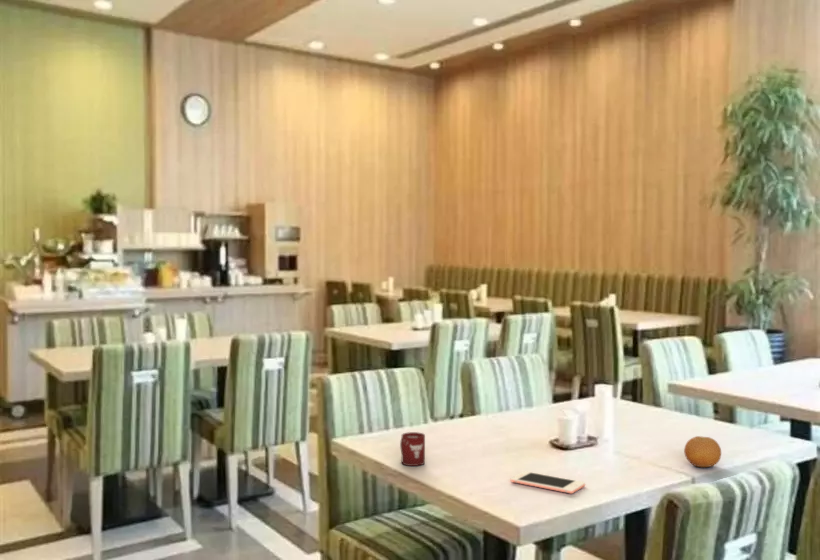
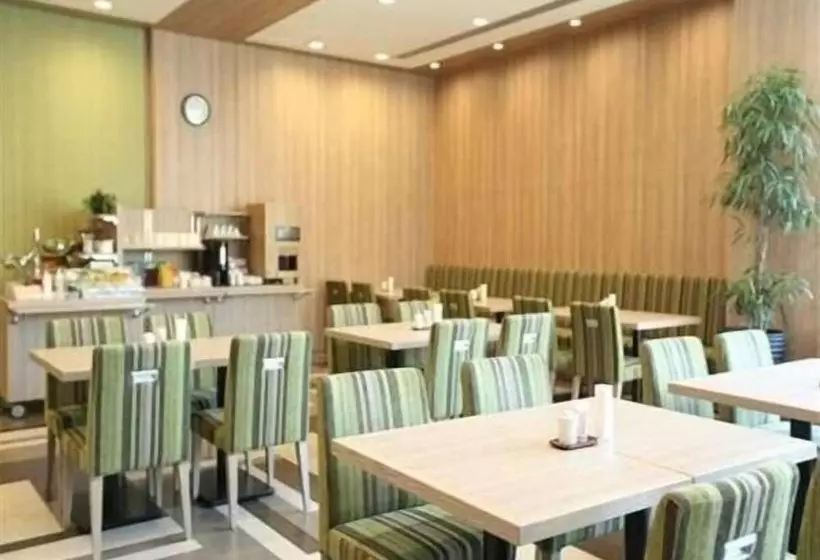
- fruit (702, 451)
- cell phone (547, 482)
- cup (410, 447)
